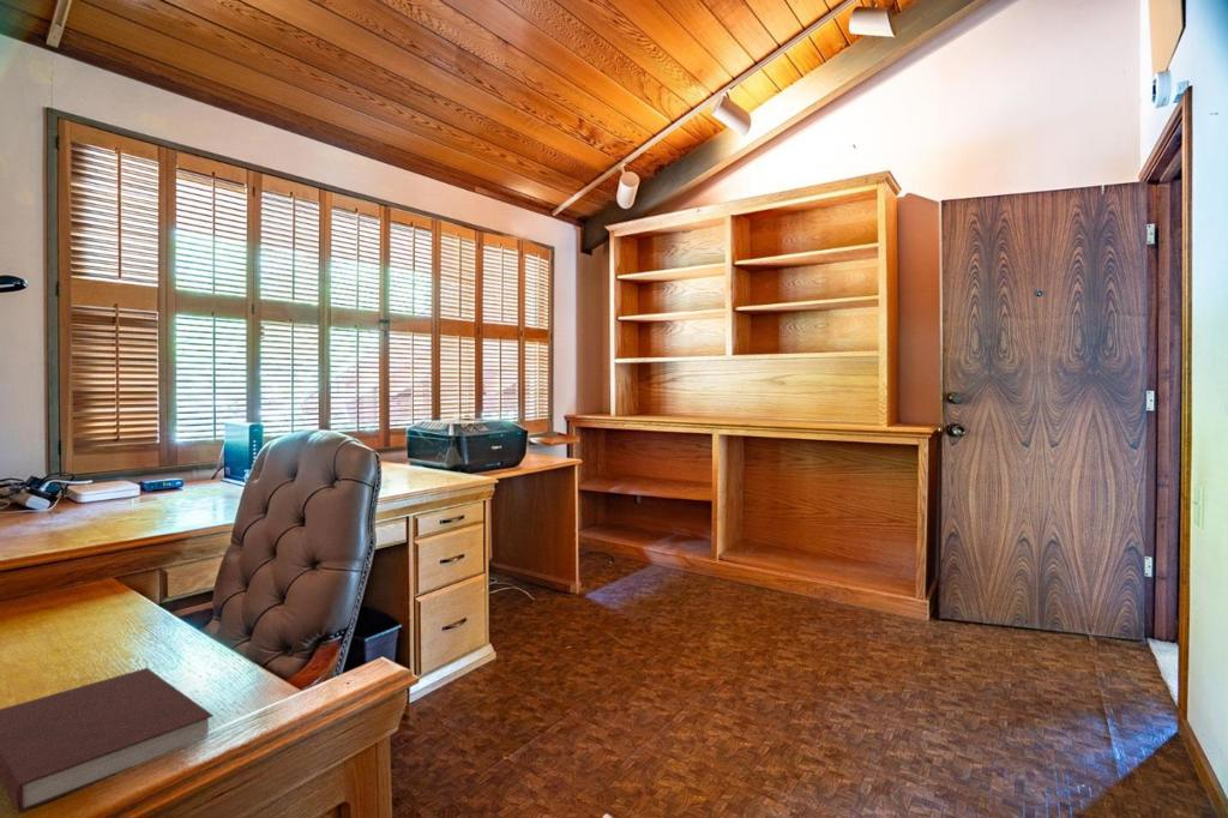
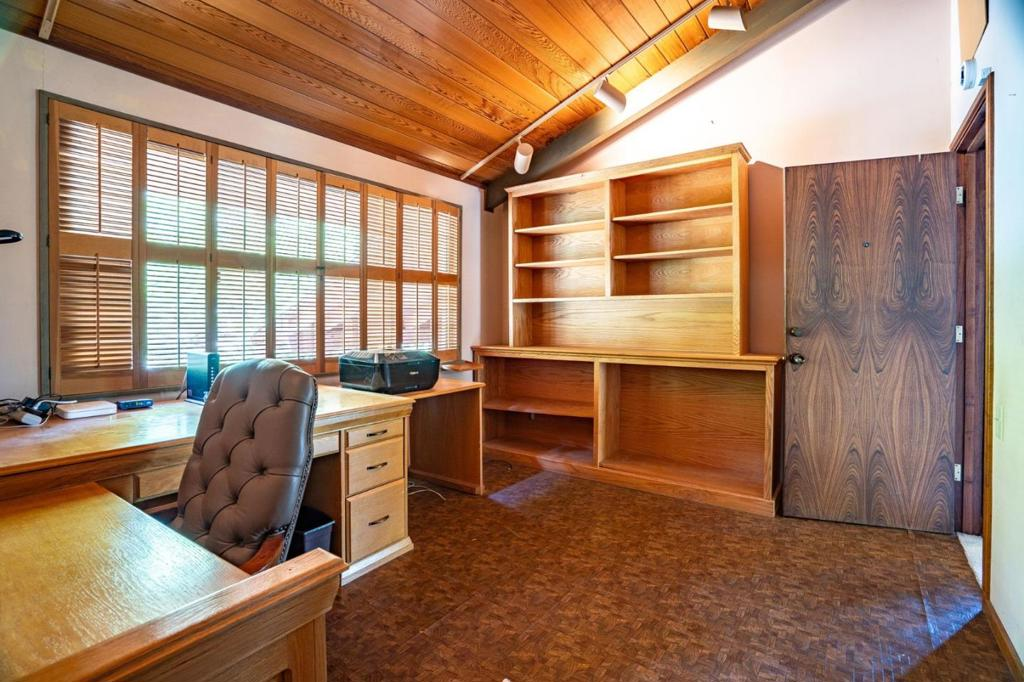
- notebook (94, 727)
